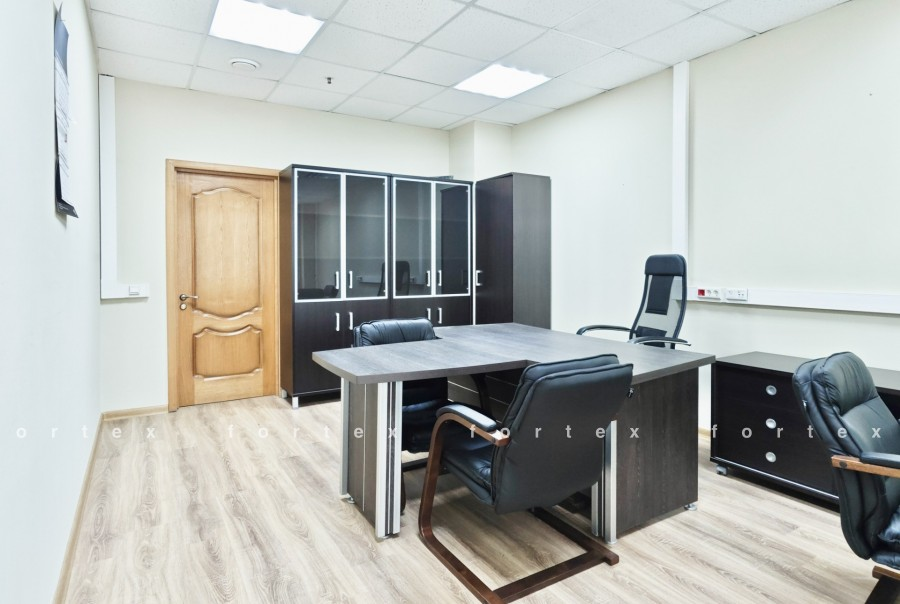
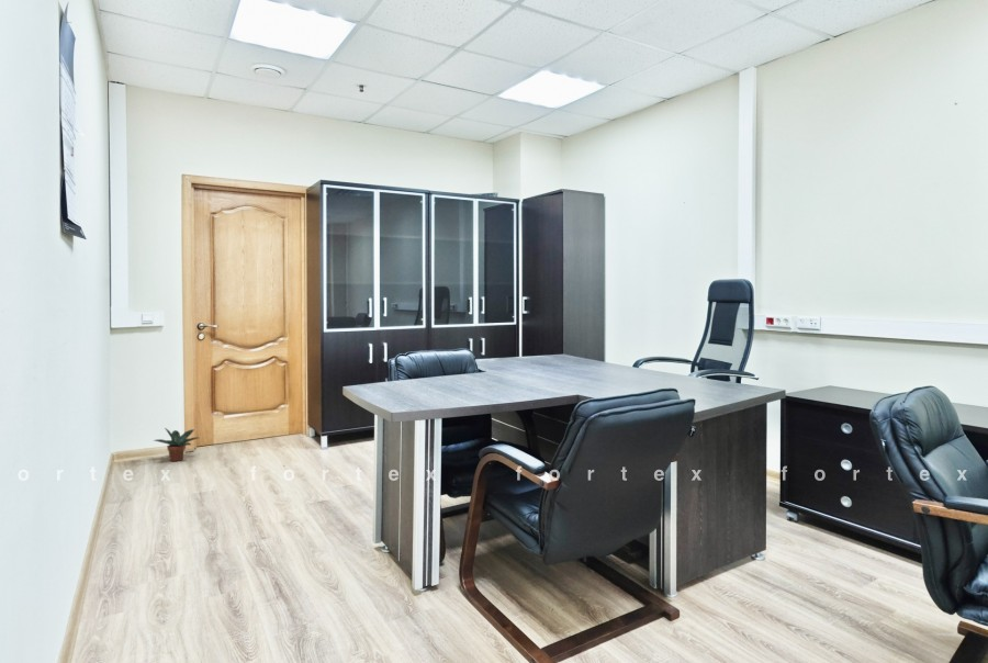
+ potted plant (177, 442)
